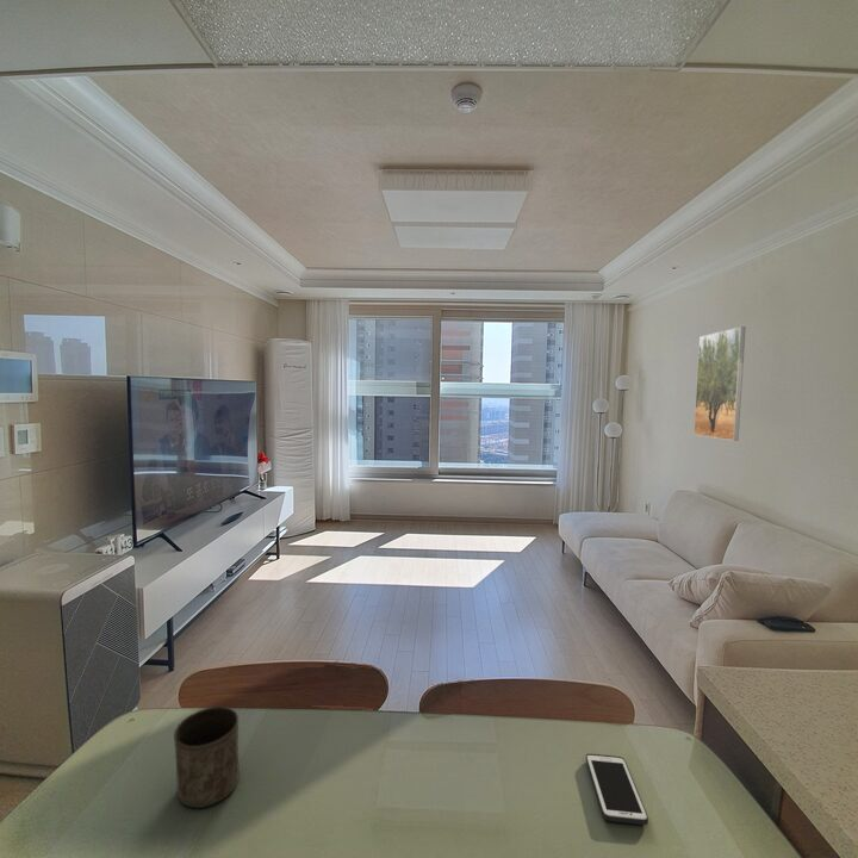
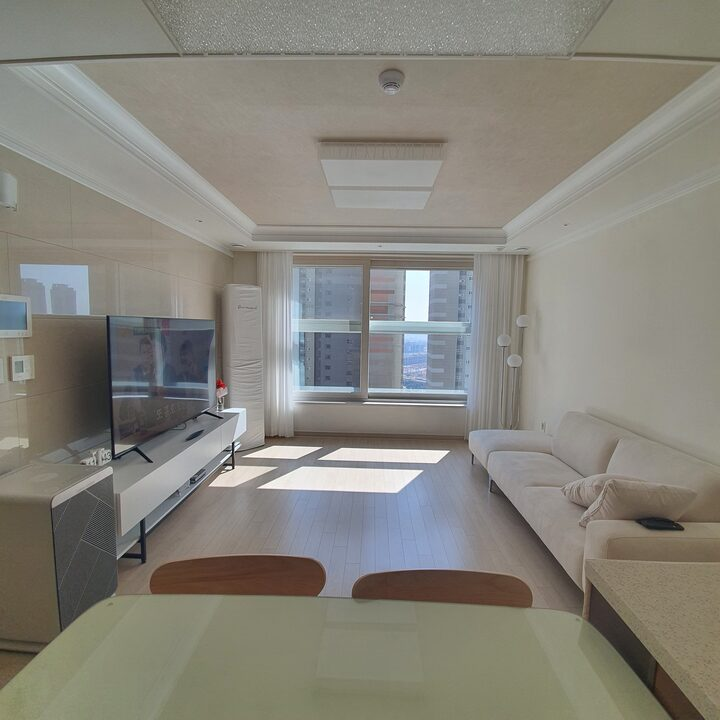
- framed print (717, 385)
- cup (207, 756)
- cell phone (614, 786)
